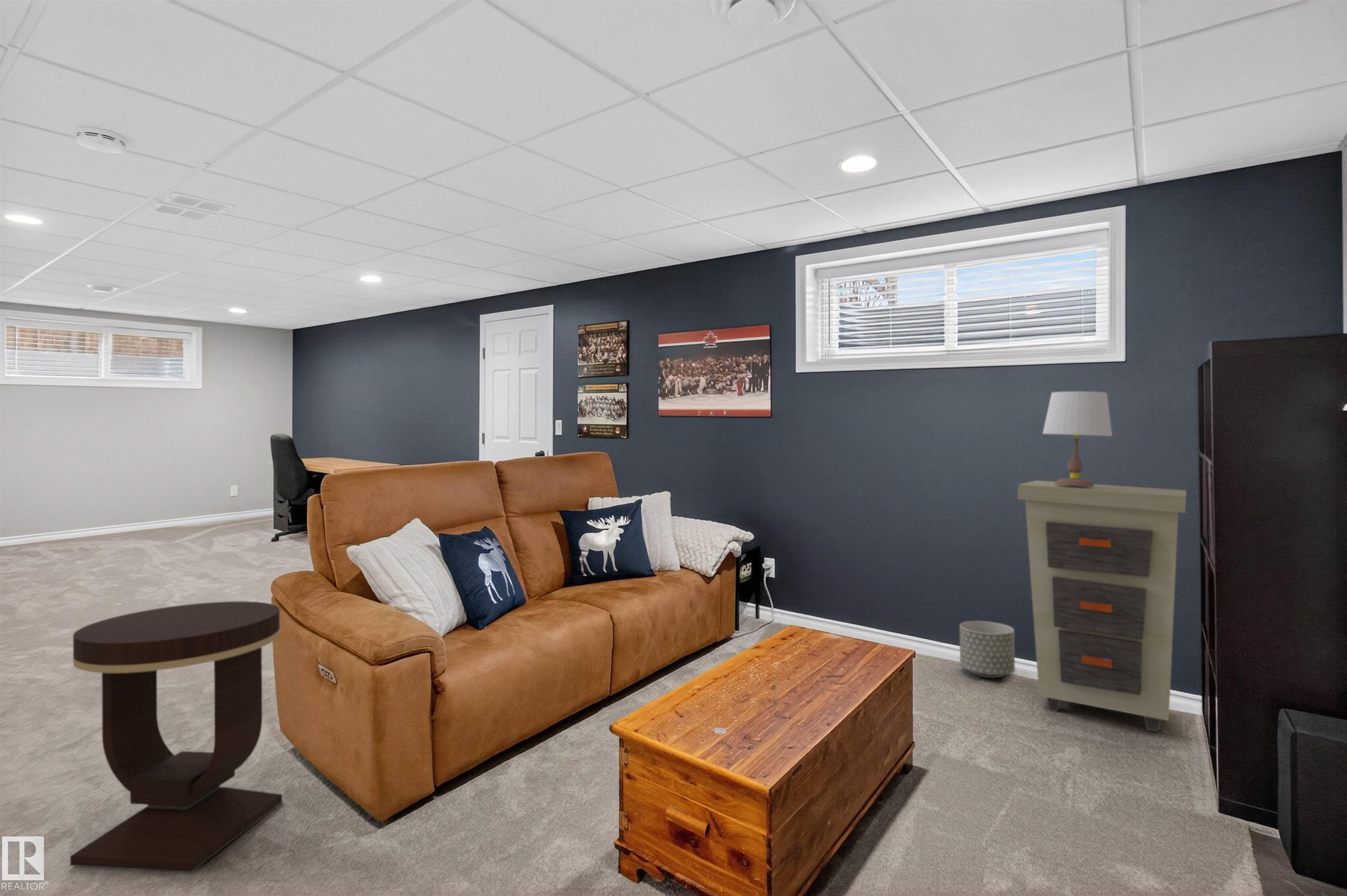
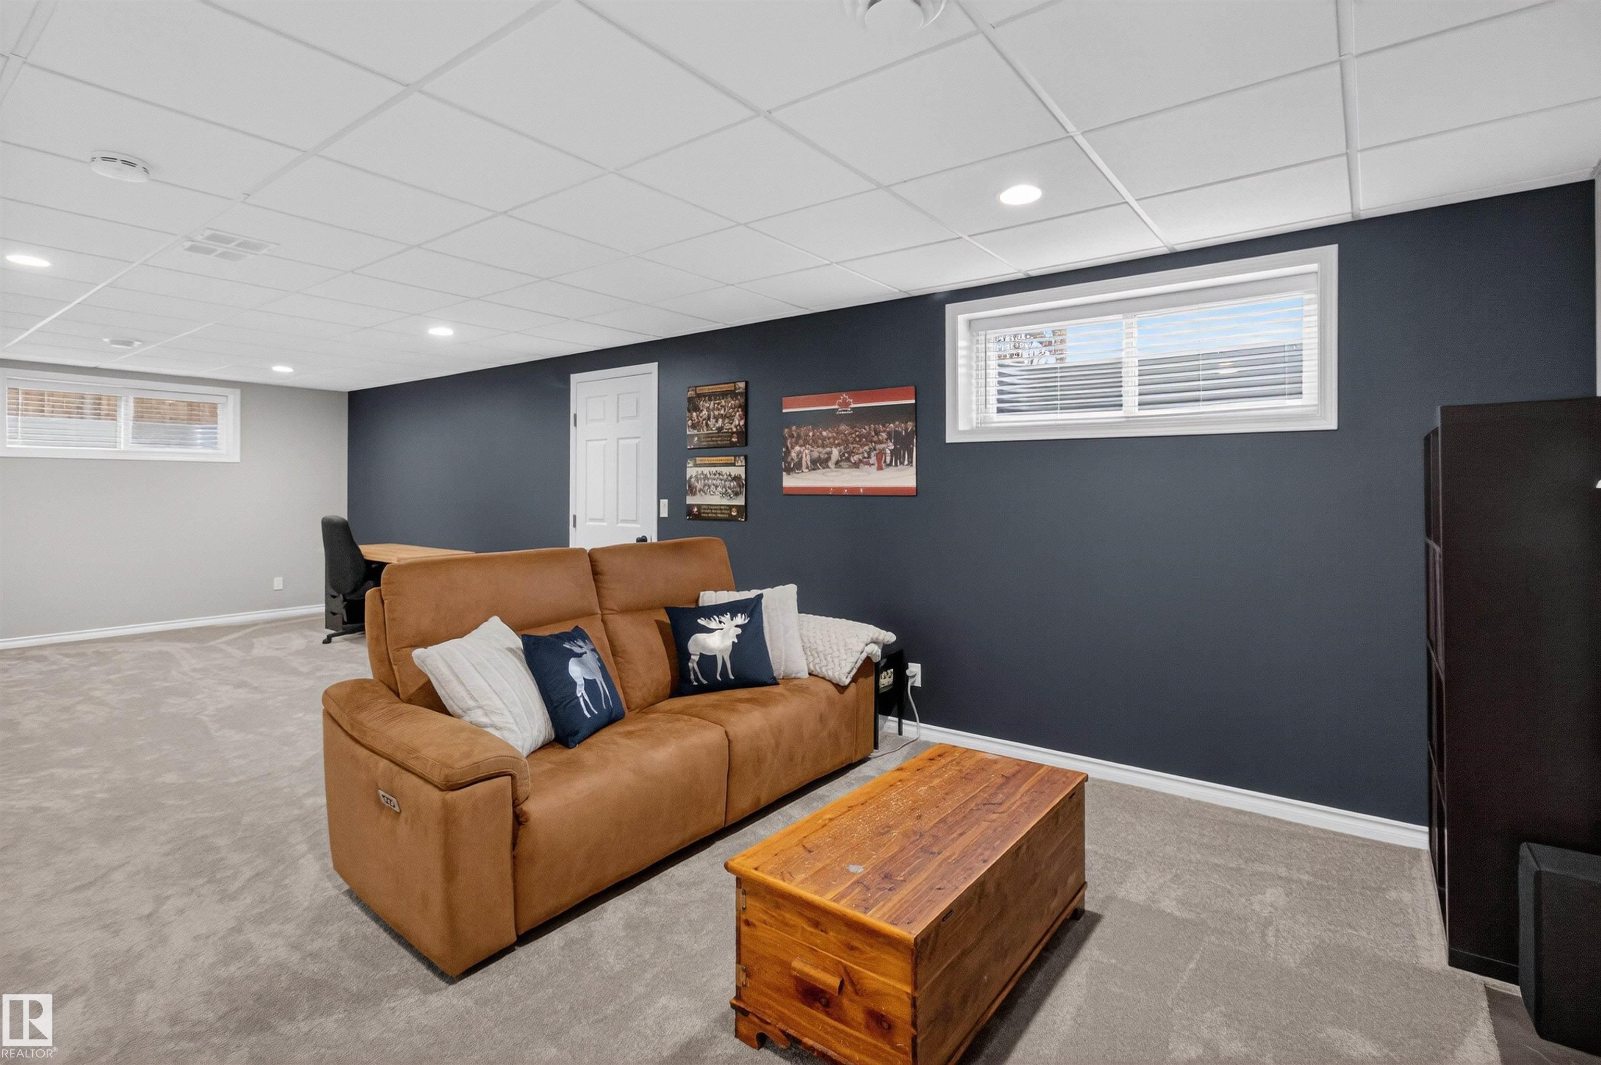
- planter (987, 651)
- cabinet (1103, 598)
- side table (160, 733)
- table lamp (1074, 439)
